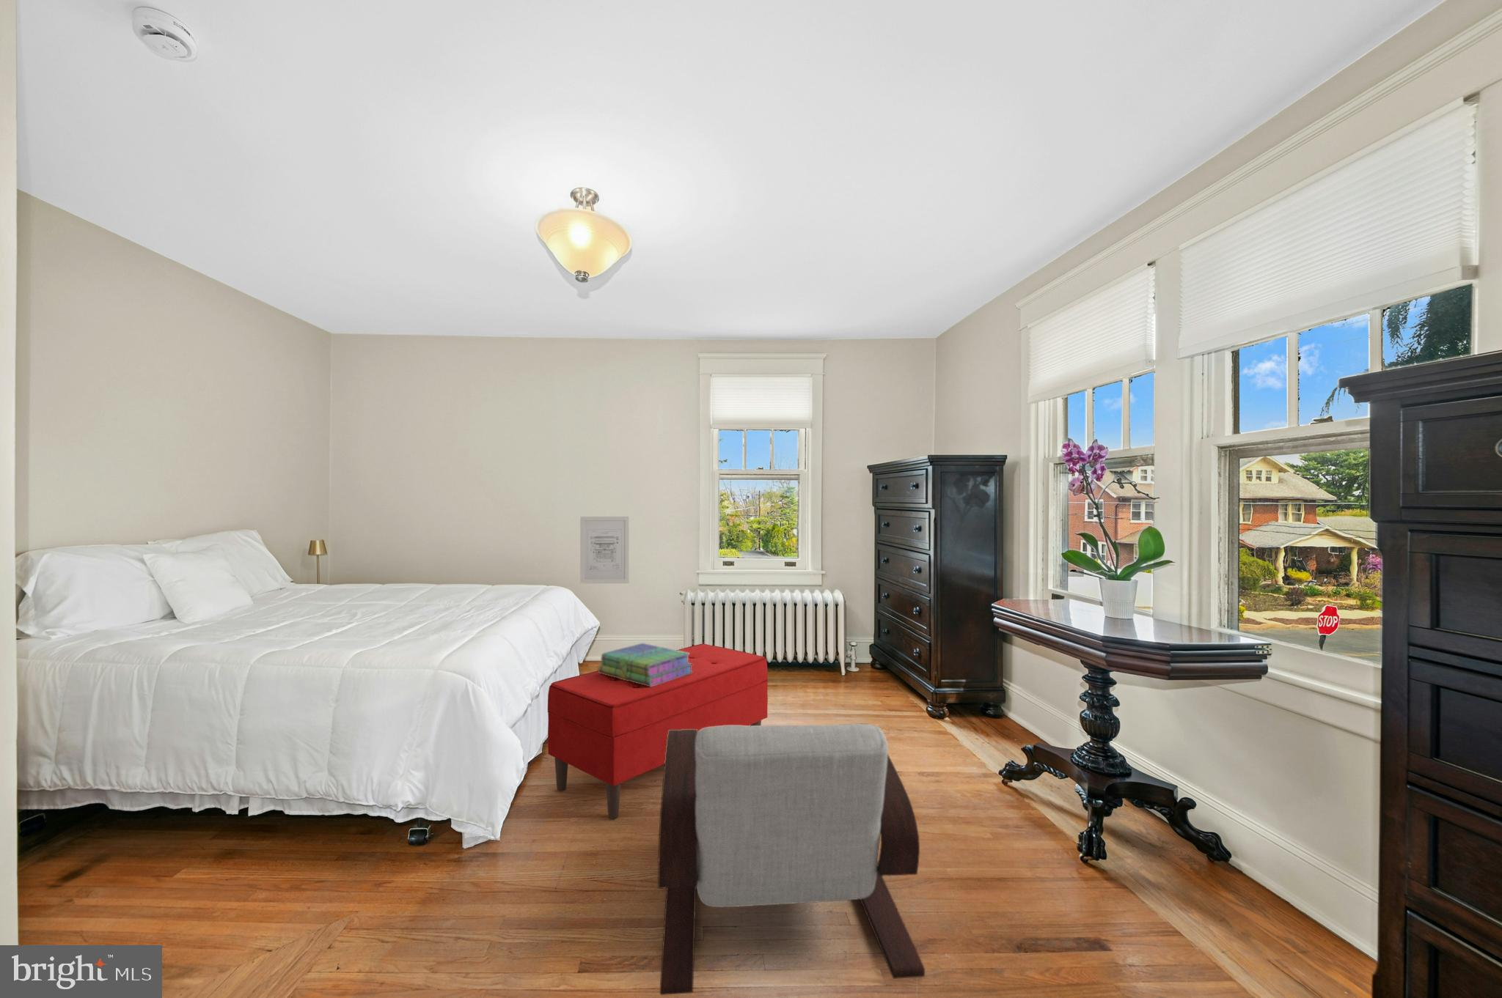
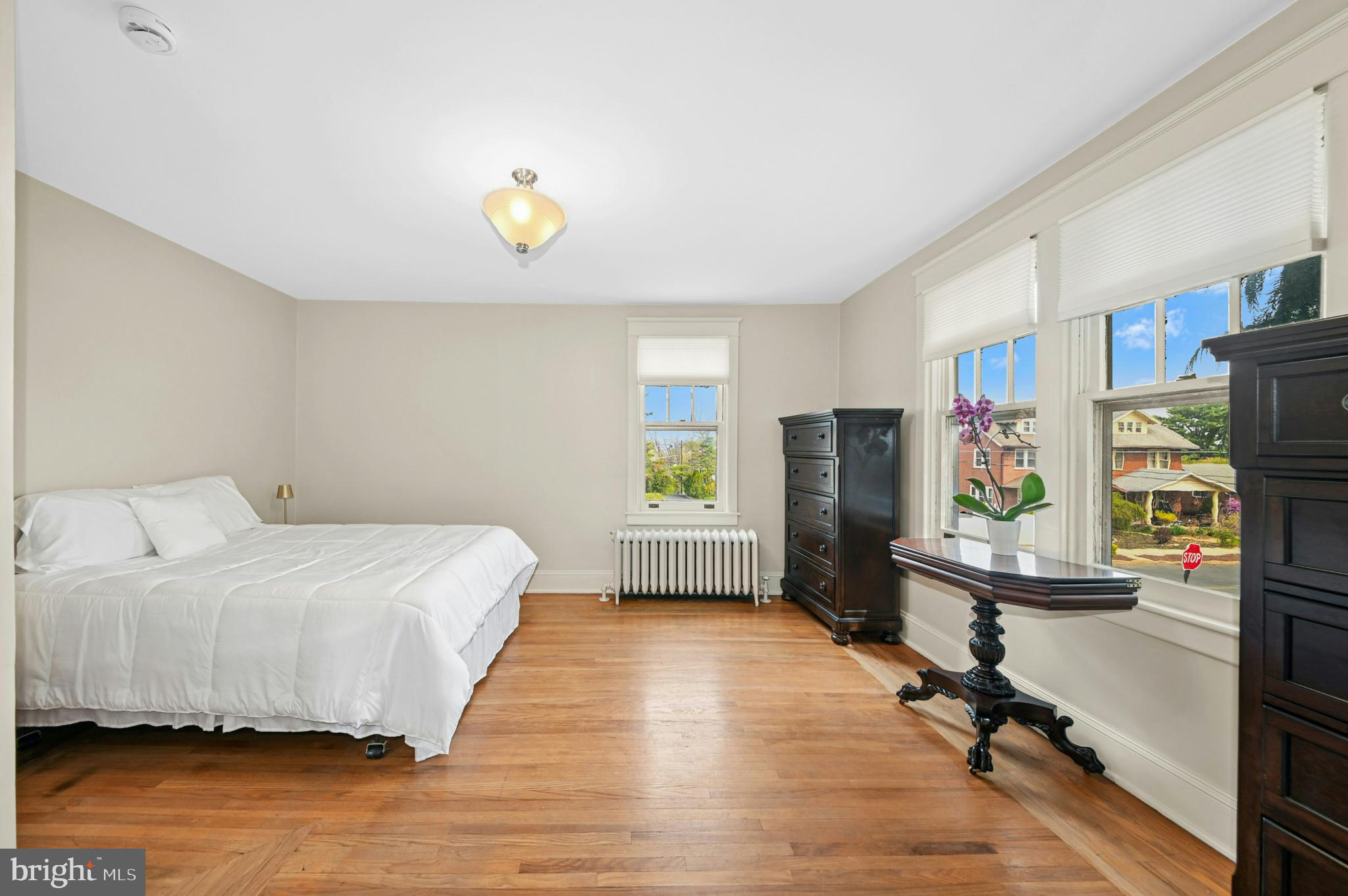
- bench (666, 716)
- stack of books (645, 663)
- armchair (776, 791)
- wall art (604, 549)
